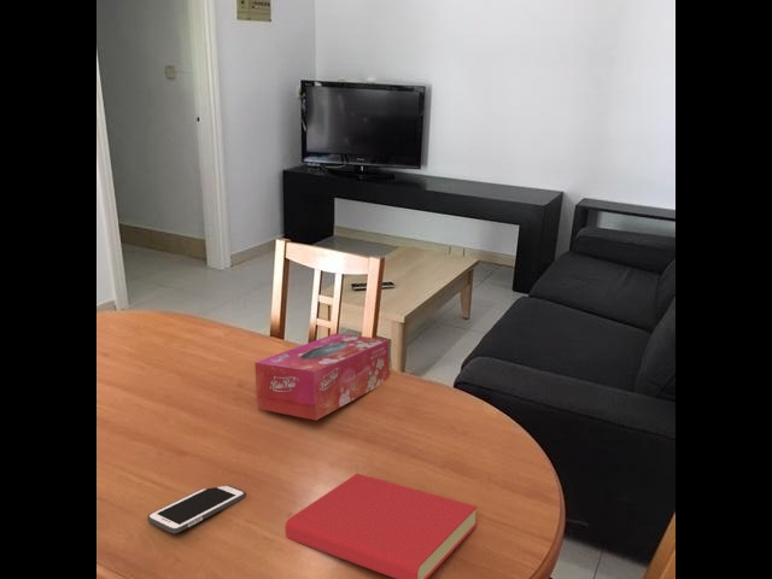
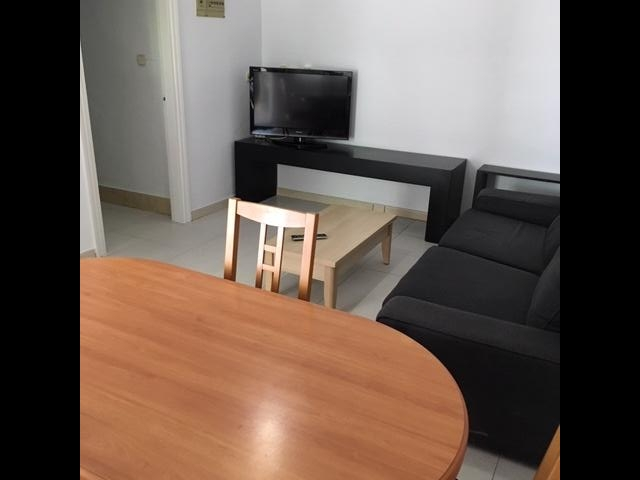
- tissue box (326, 372)
- book (382, 522)
- cell phone (198, 505)
